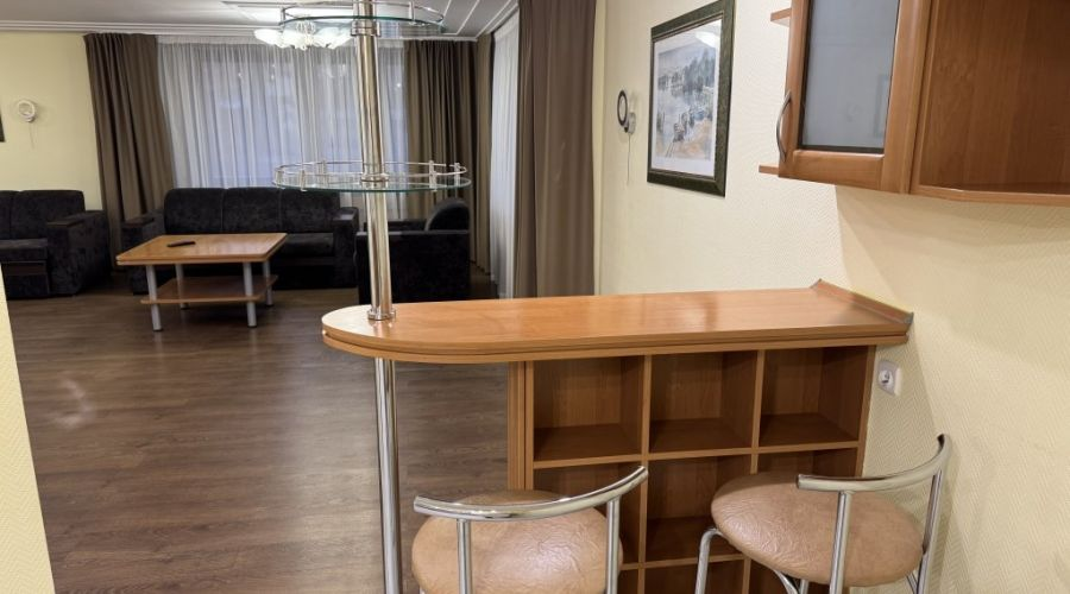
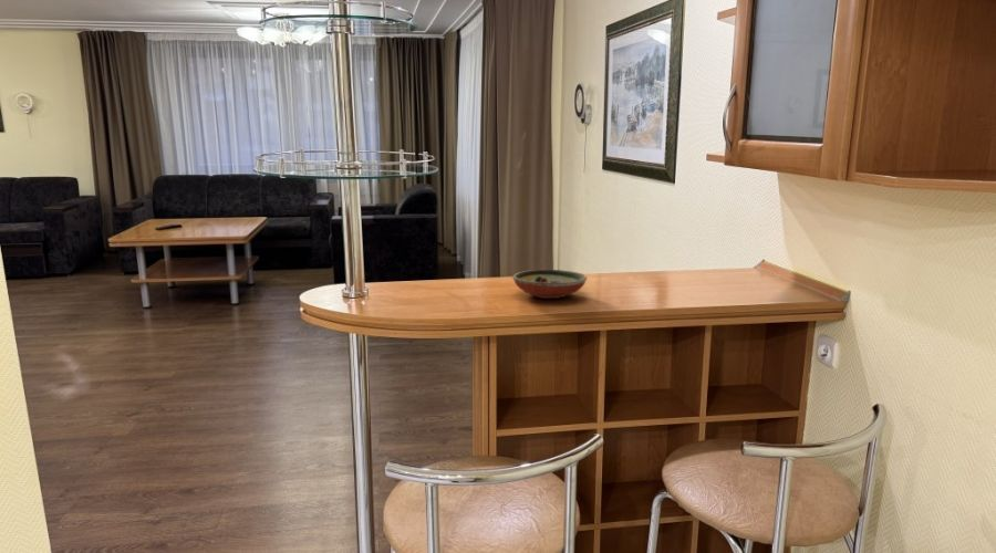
+ decorative bowl (549, 285)
